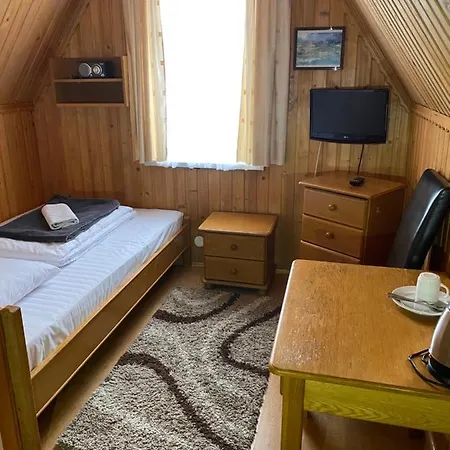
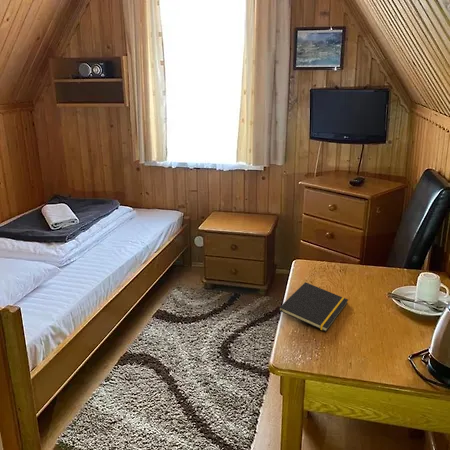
+ notepad (314, 304)
